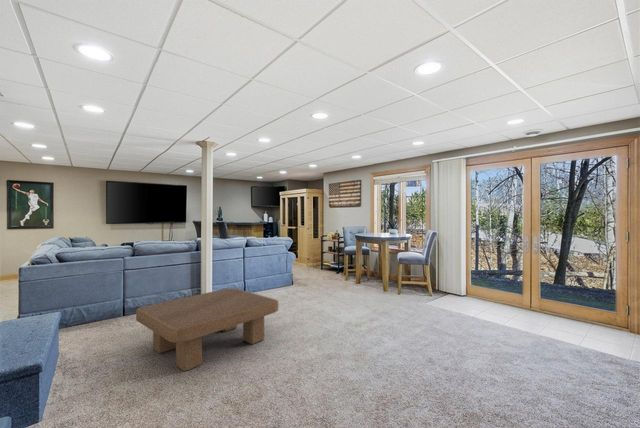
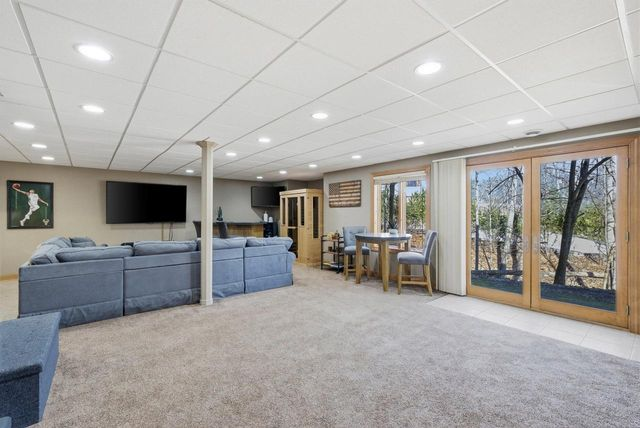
- coffee table (210, 324)
